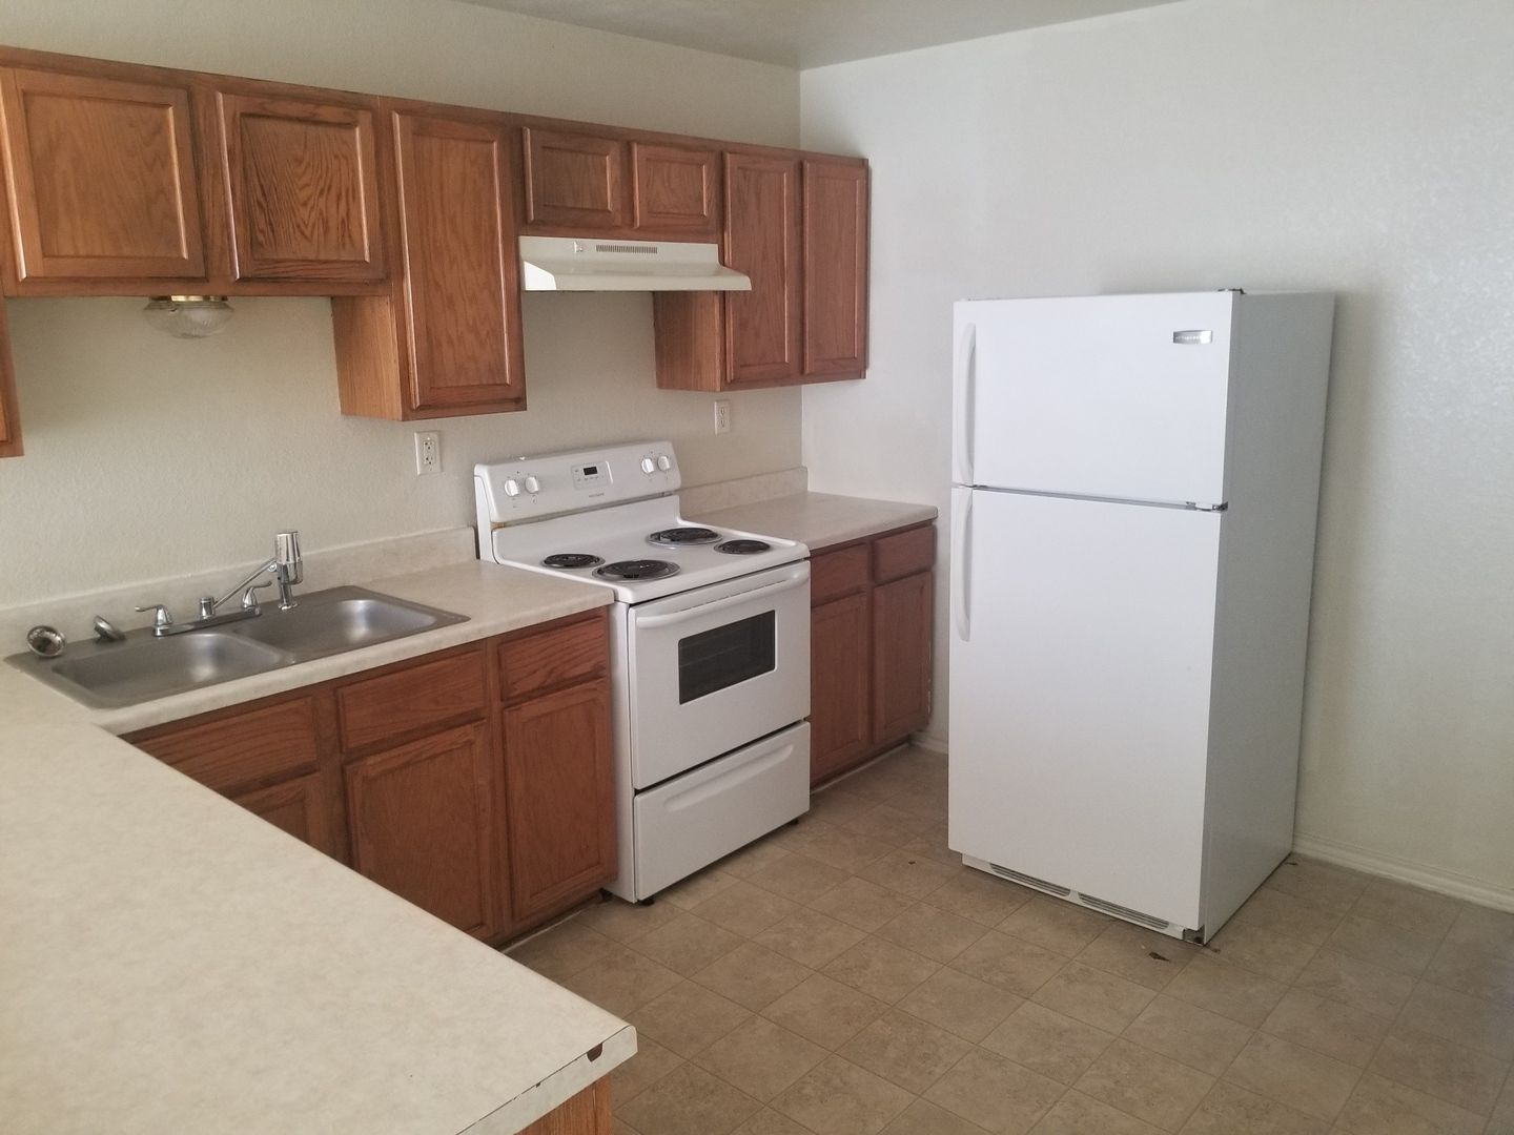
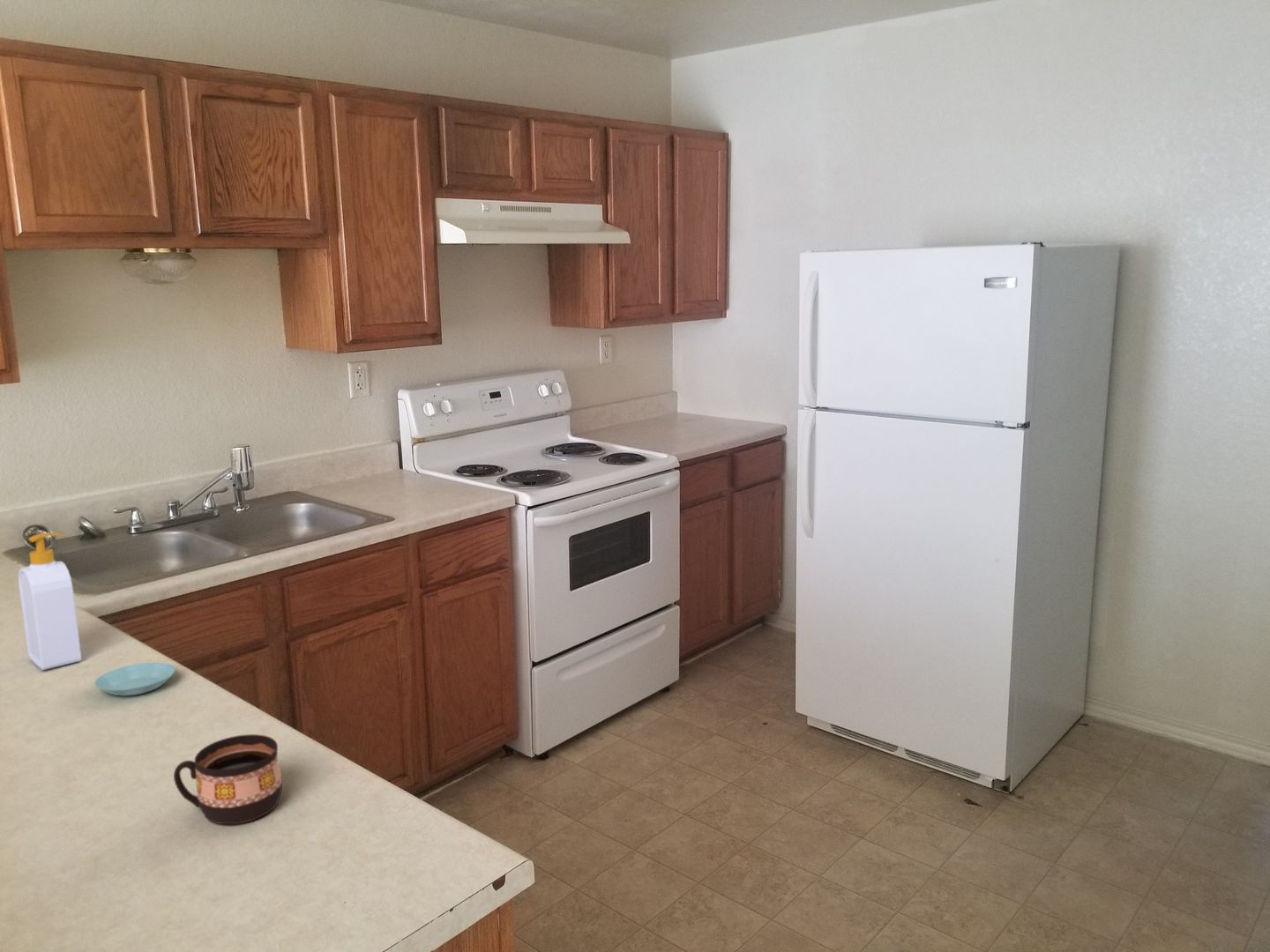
+ saucer (136, 681)
+ soap bottle (49, 598)
+ cup (235, 779)
